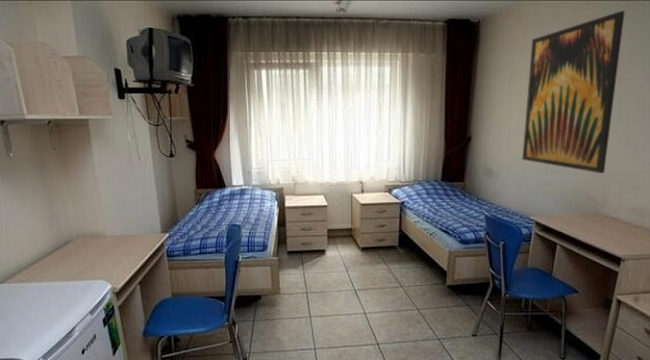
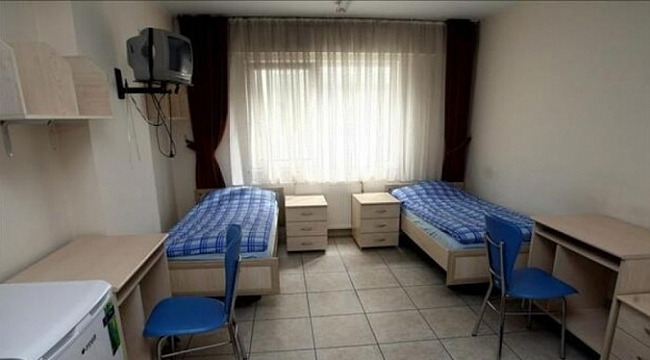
- wall art (564, 98)
